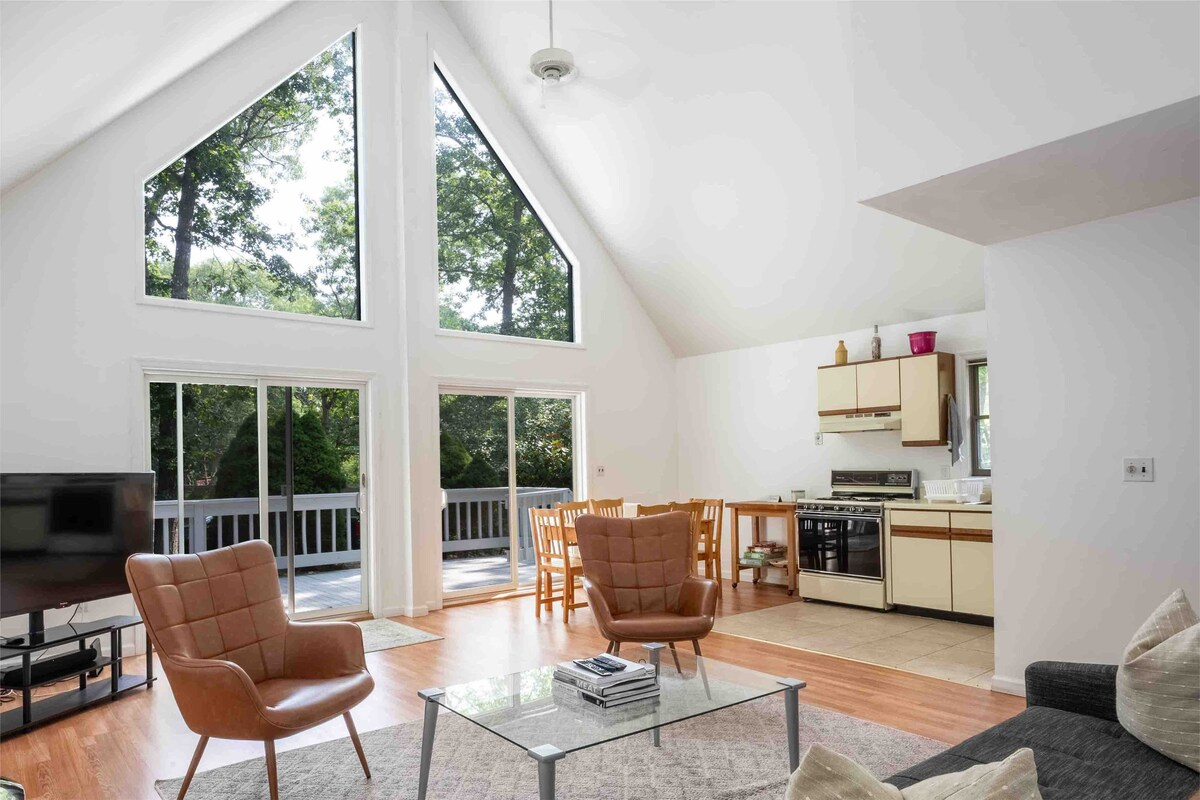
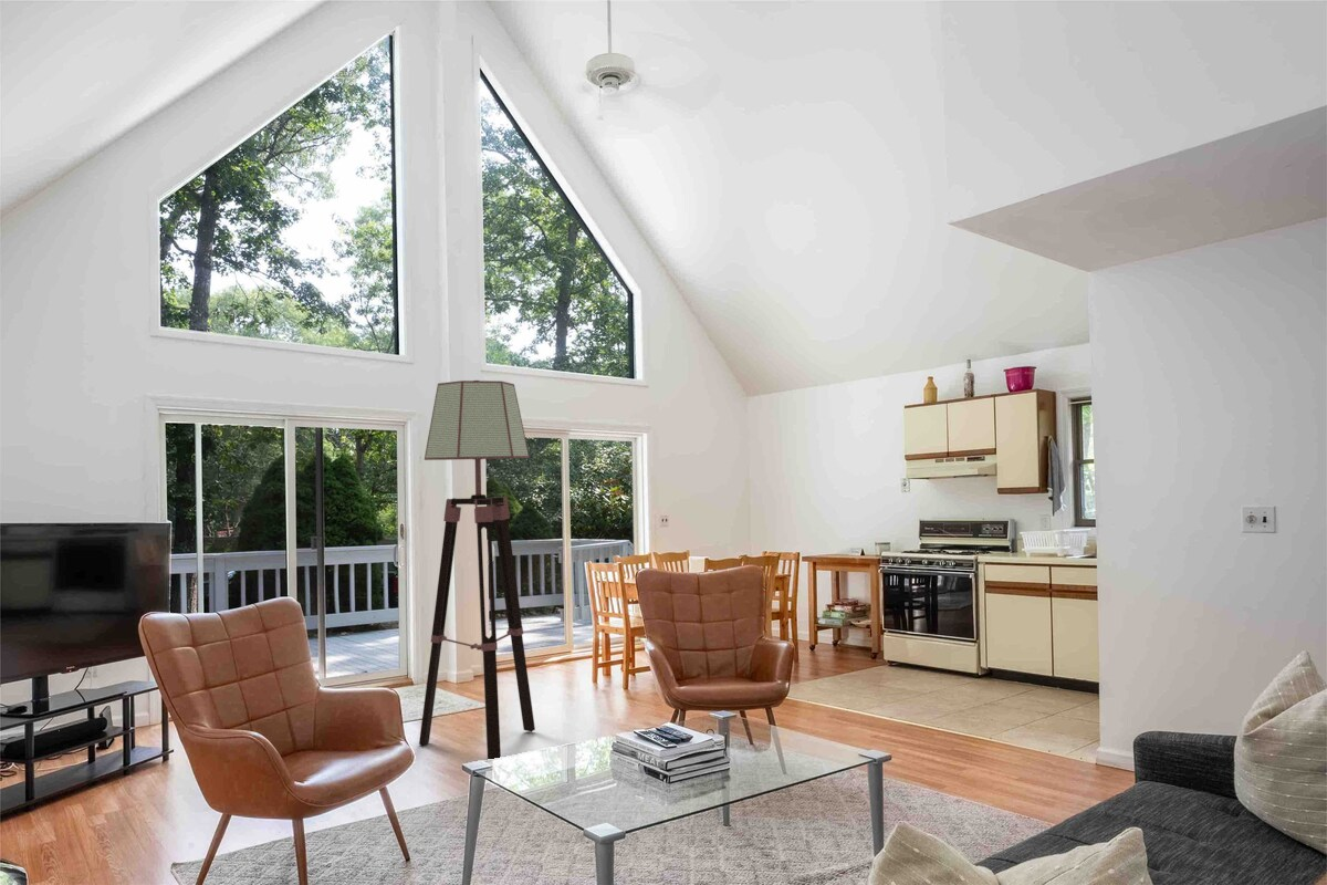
+ floor lamp (478, 559)
